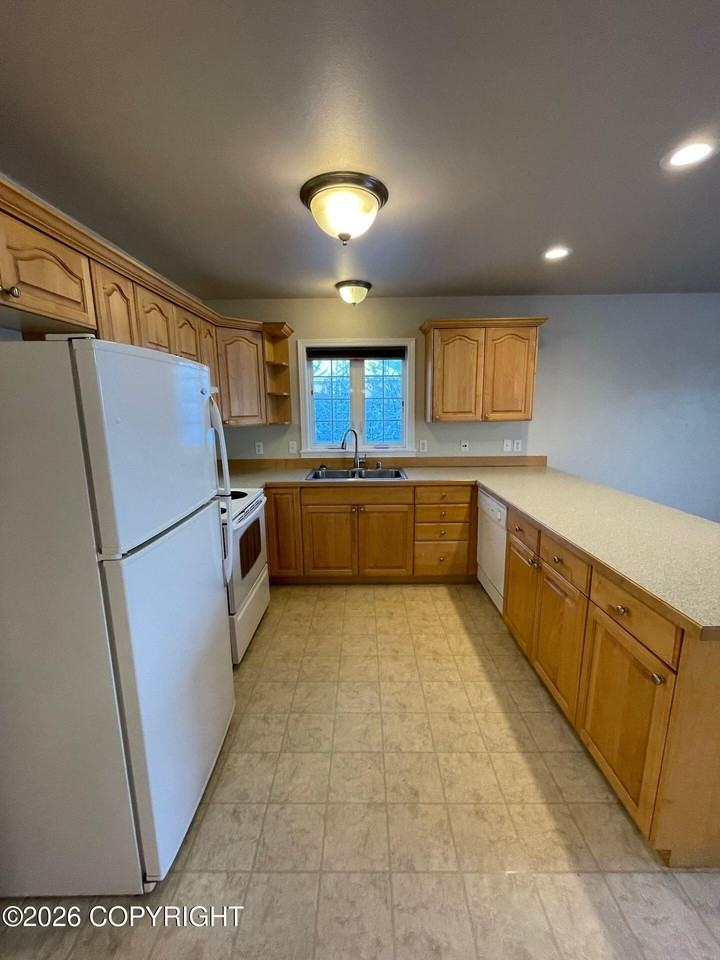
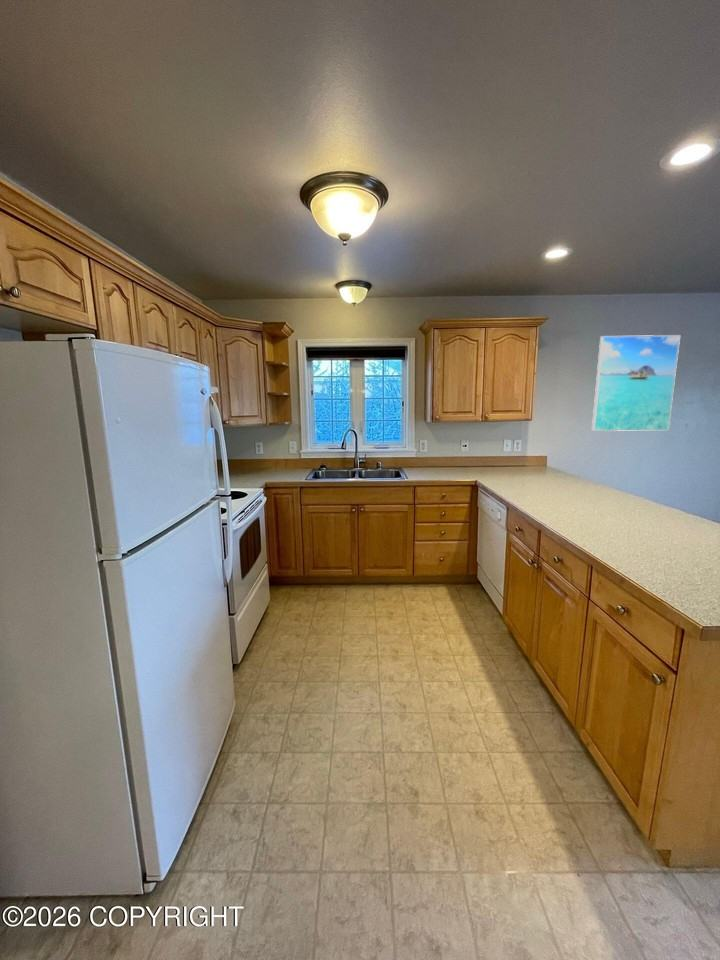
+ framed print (634, 384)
